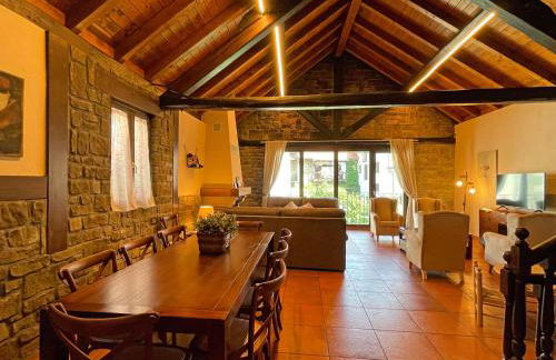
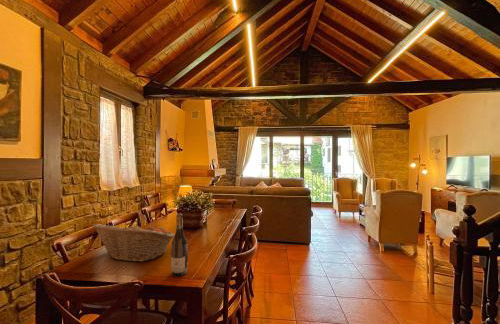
+ fruit basket (134, 237)
+ wine bottle (179, 243)
